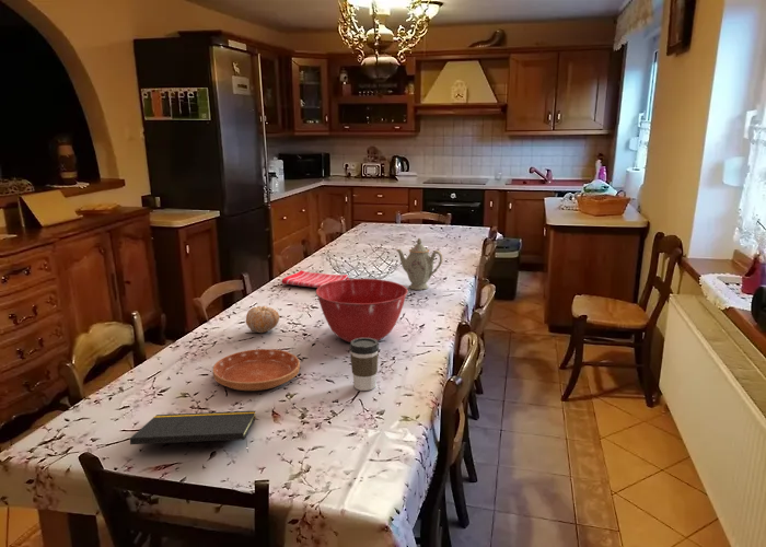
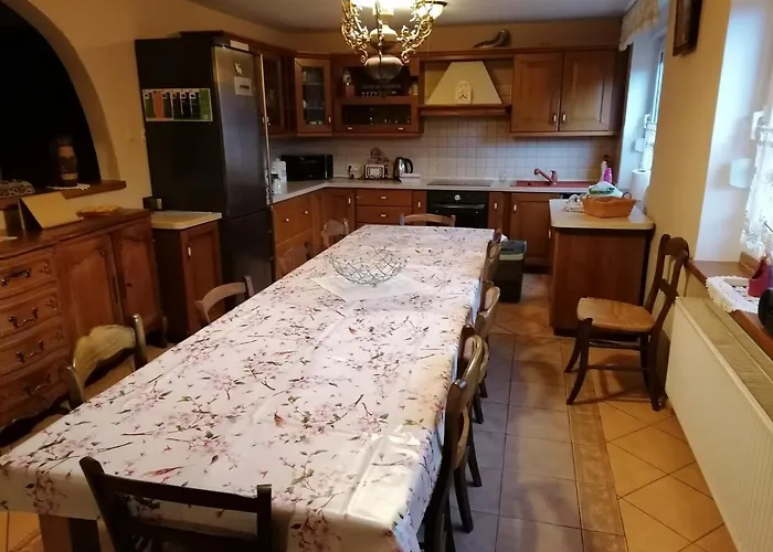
- saucer (257, 370)
- chinaware (418, 263)
- mixing bowl (362, 313)
- coffee cup (364, 364)
- dish towel (315, 279)
- notepad (197, 426)
- fruit (262, 319)
